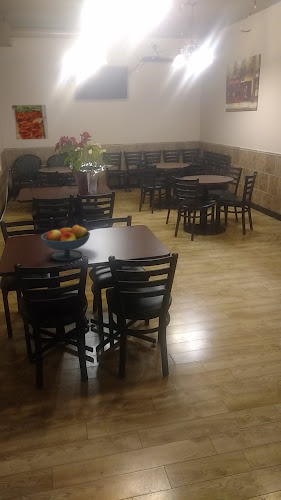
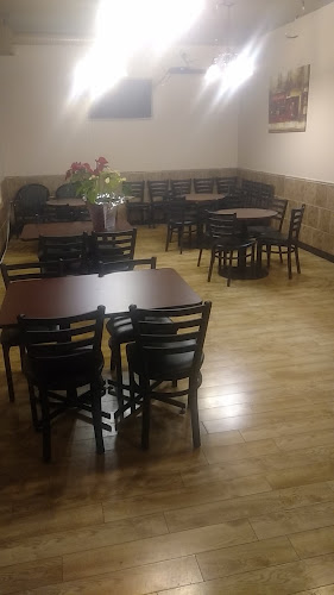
- fruit bowl (66, 241)
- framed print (30, 122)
